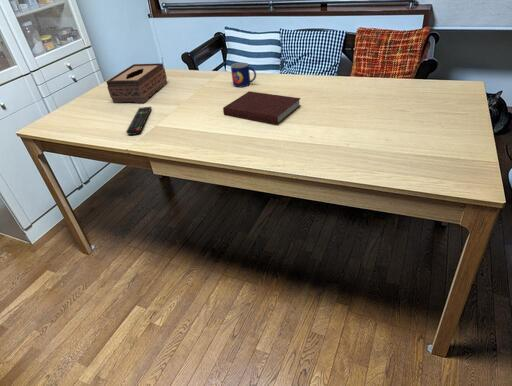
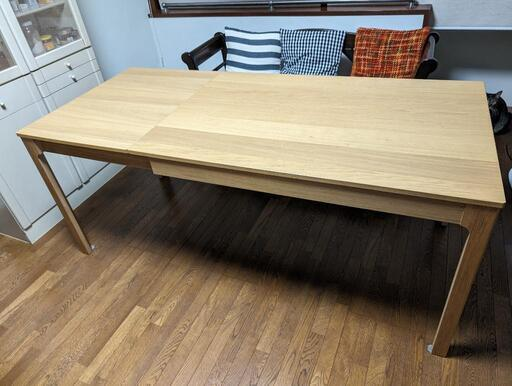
- notebook (262, 106)
- mug (244, 74)
- tissue box (138, 82)
- remote control (139, 120)
